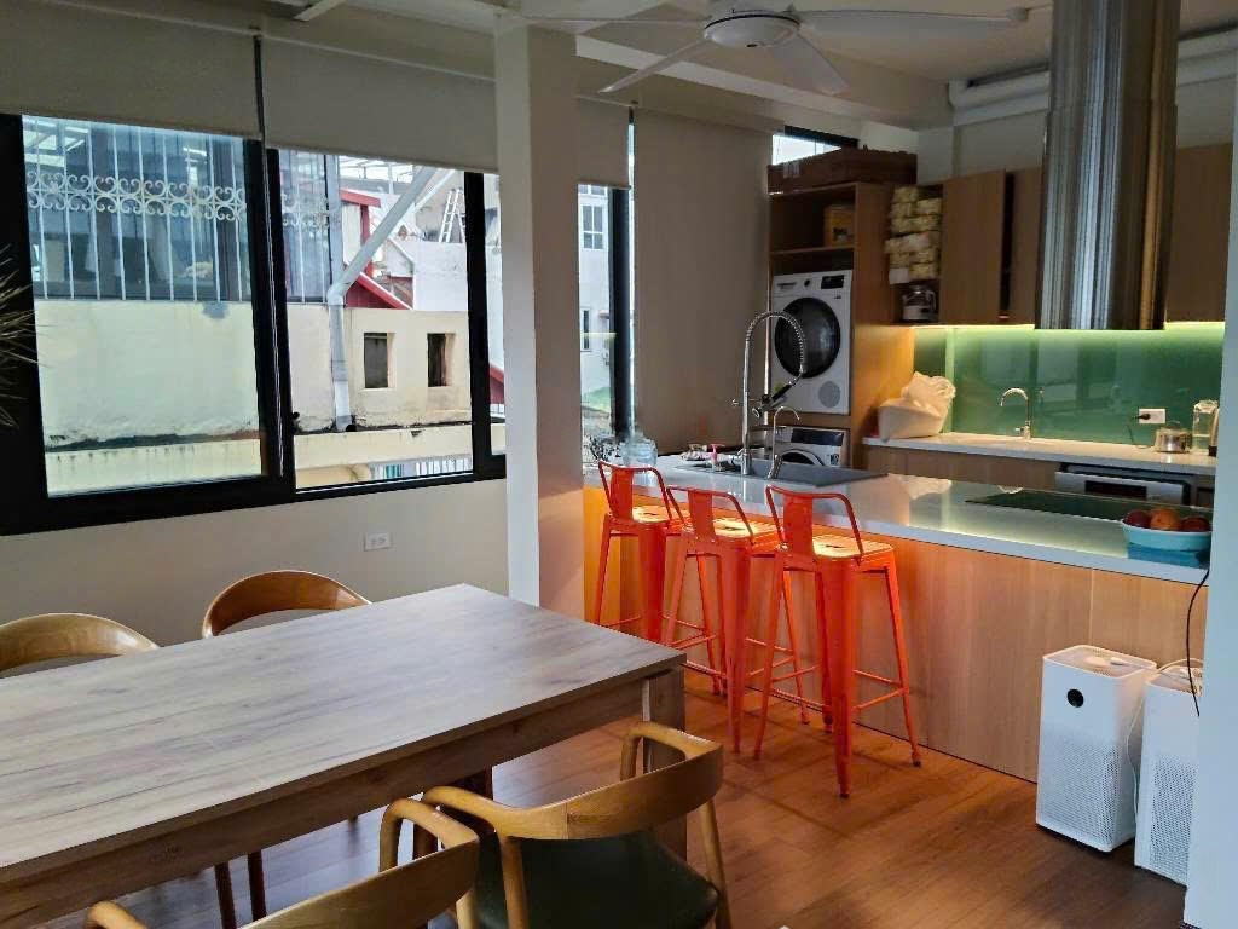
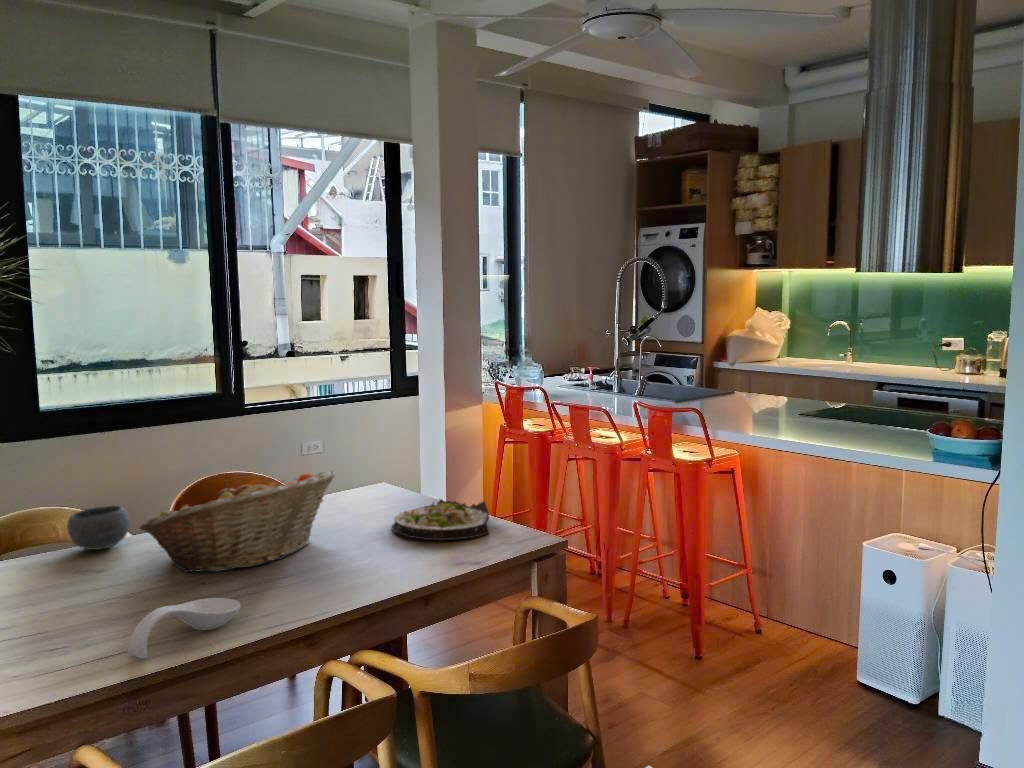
+ spoon rest (186, 617)
+ bowl (99, 528)
+ fruit basket (244, 513)
+ salad plate (440, 516)
